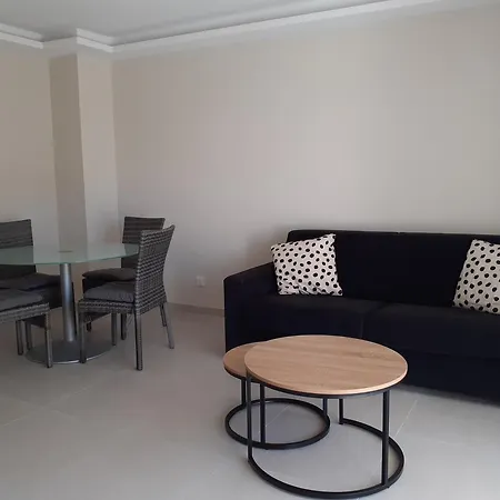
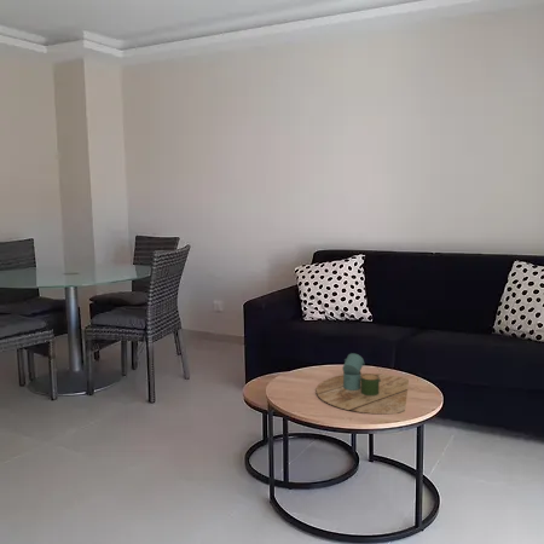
+ decorative tray (374, 375)
